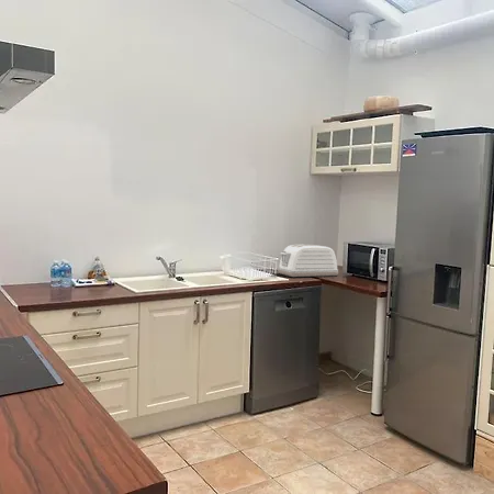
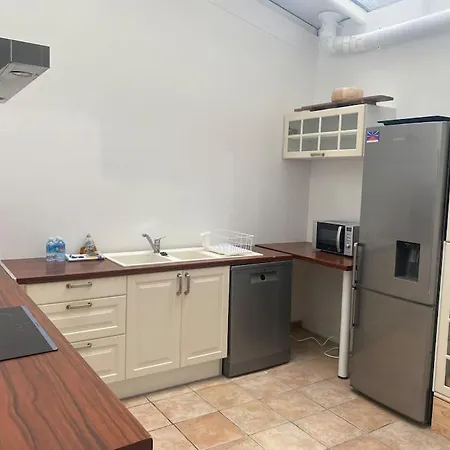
- toaster (307, 259)
